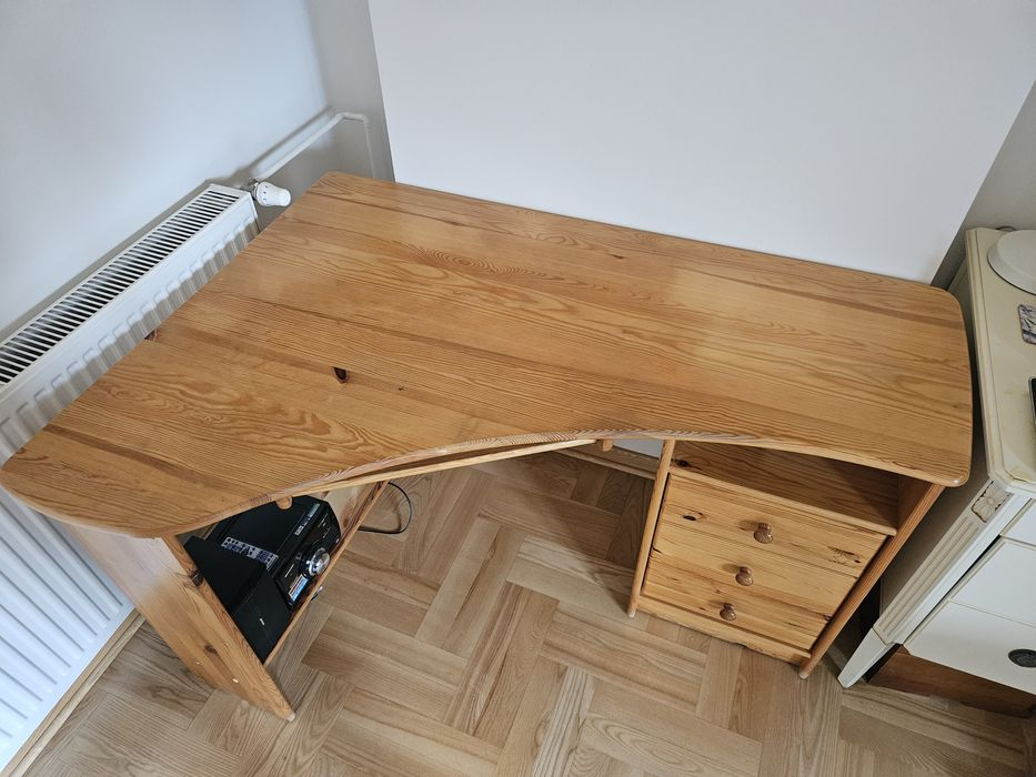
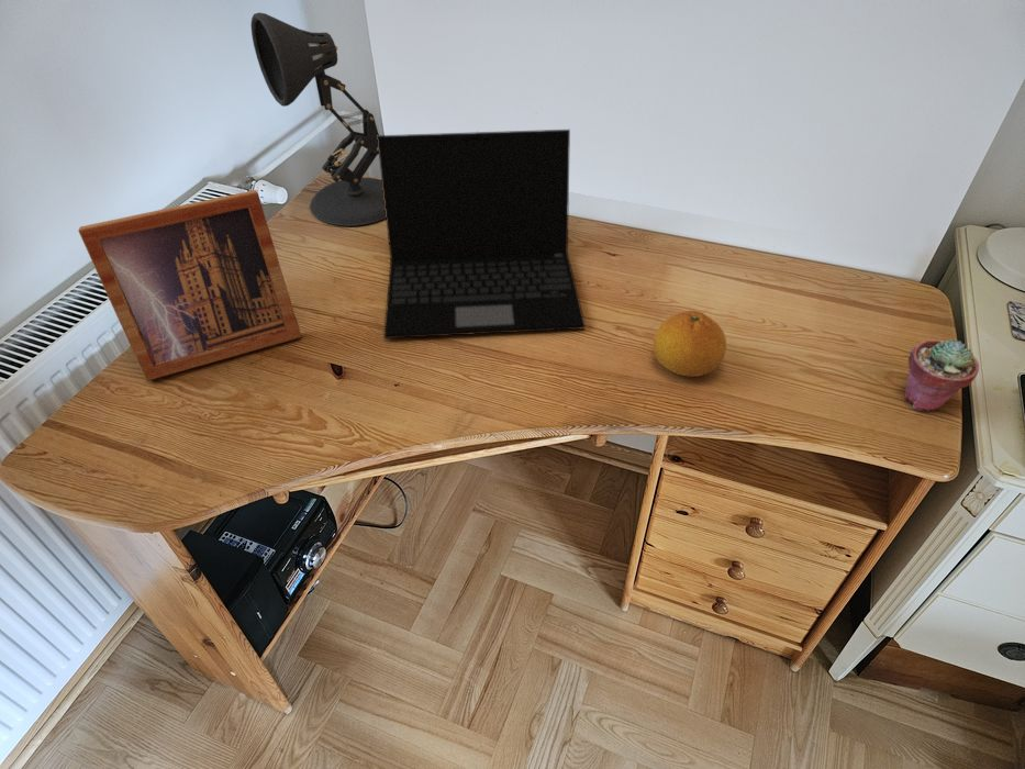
+ potted succulent (938, 370)
+ fruit (690, 341)
+ laptop (479, 231)
+ desk lamp (336, 113)
+ picture frame (198, 276)
